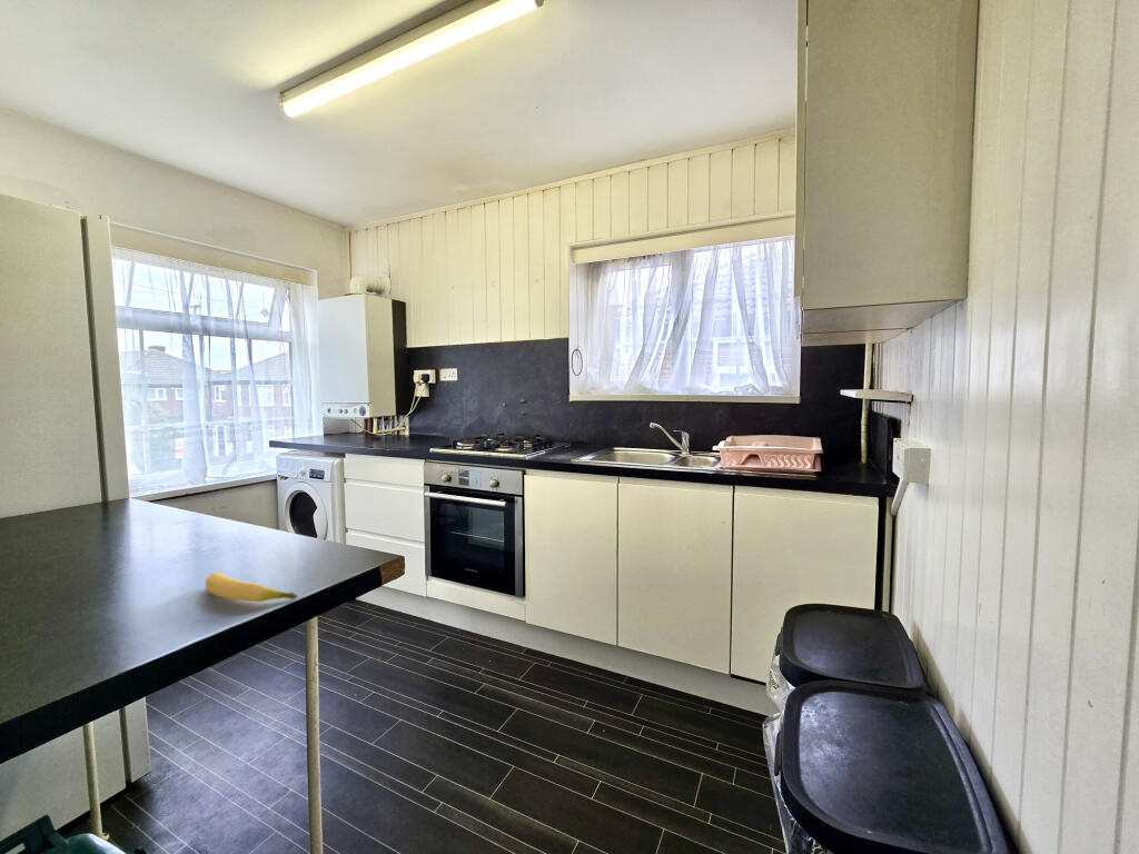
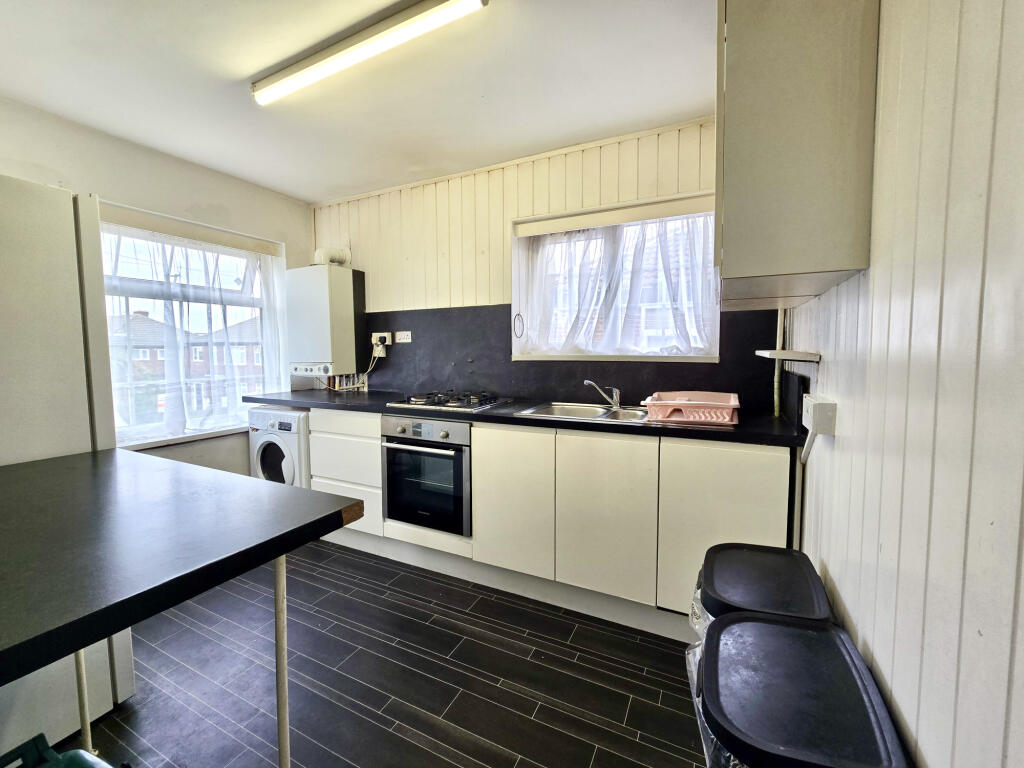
- banana (241, 584)
